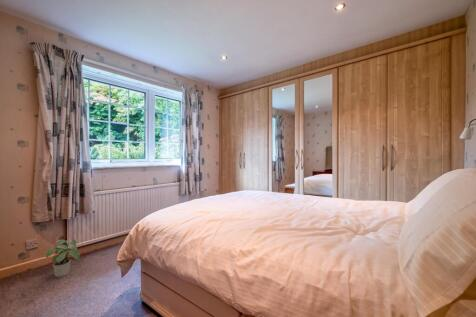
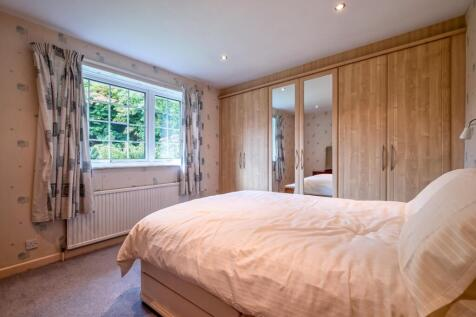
- potted plant (63, 257)
